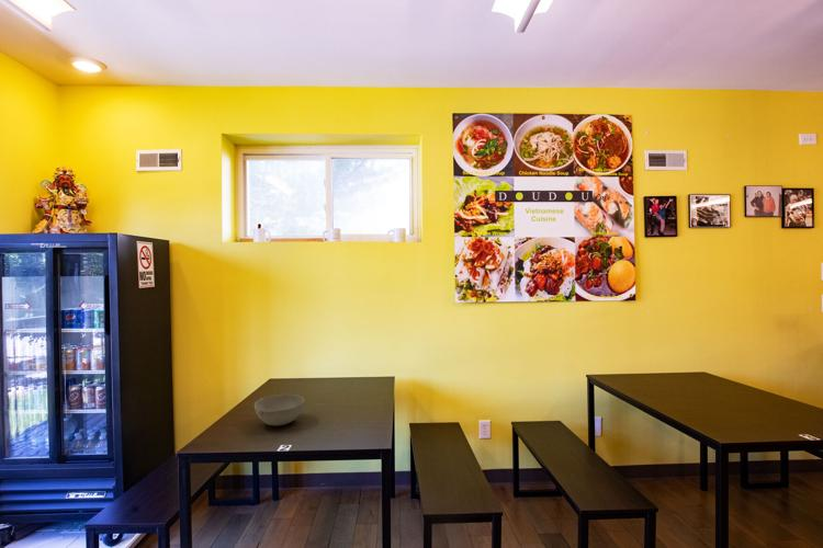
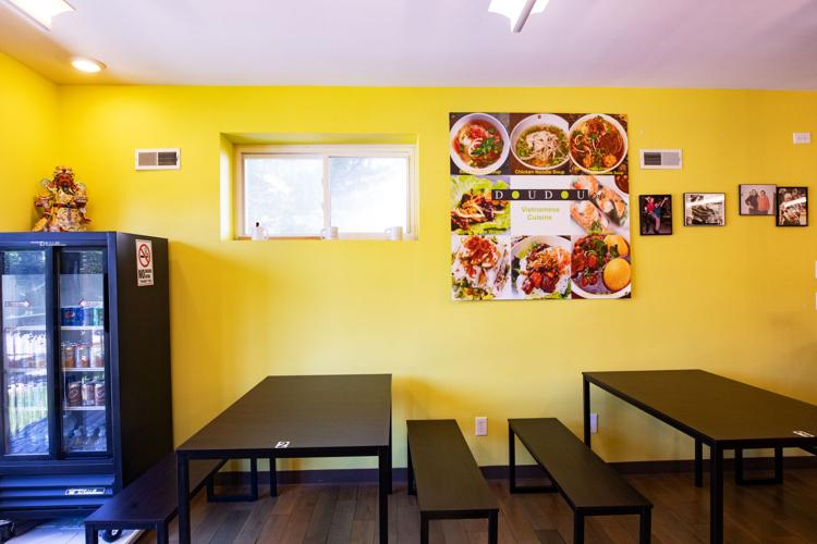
- bowl (280, 412)
